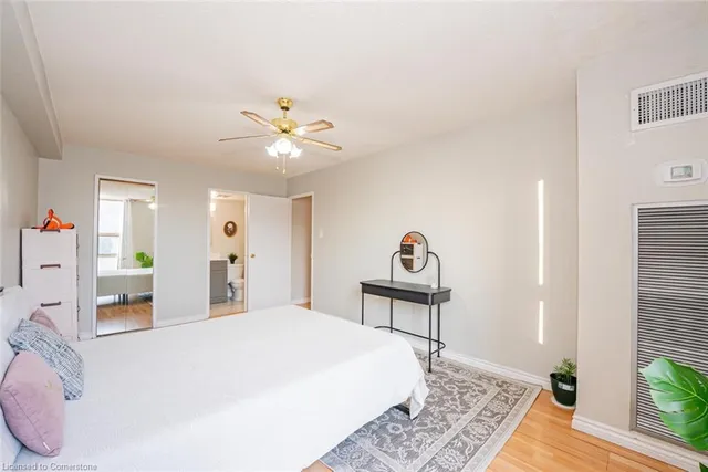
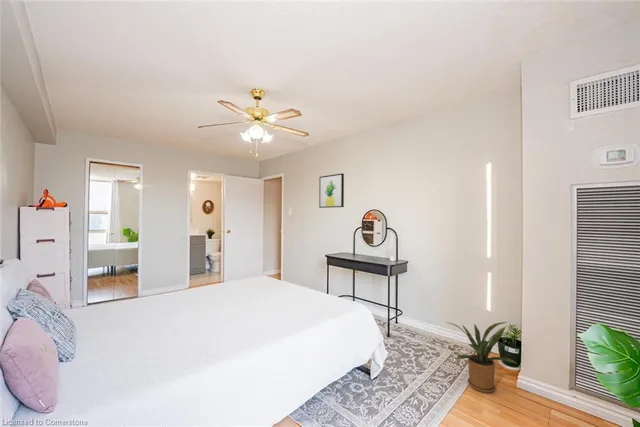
+ wall art (331, 191)
+ house plant (480, 351)
